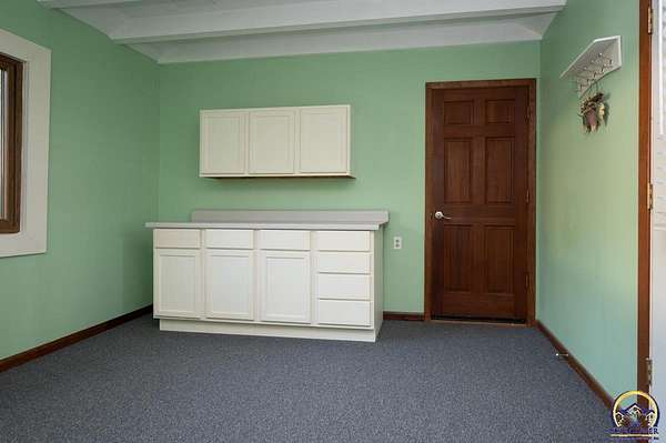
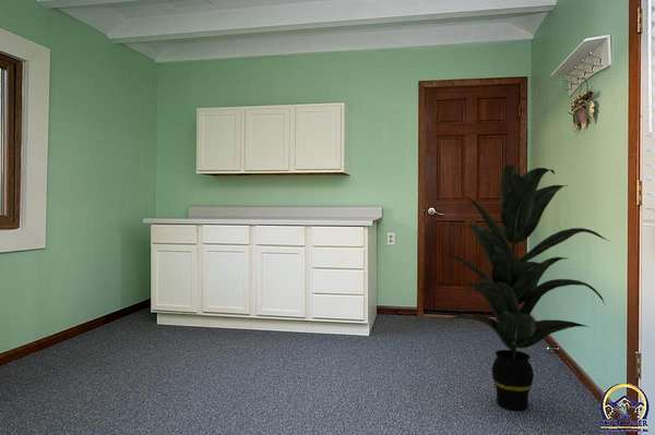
+ indoor plant (517, 281)
